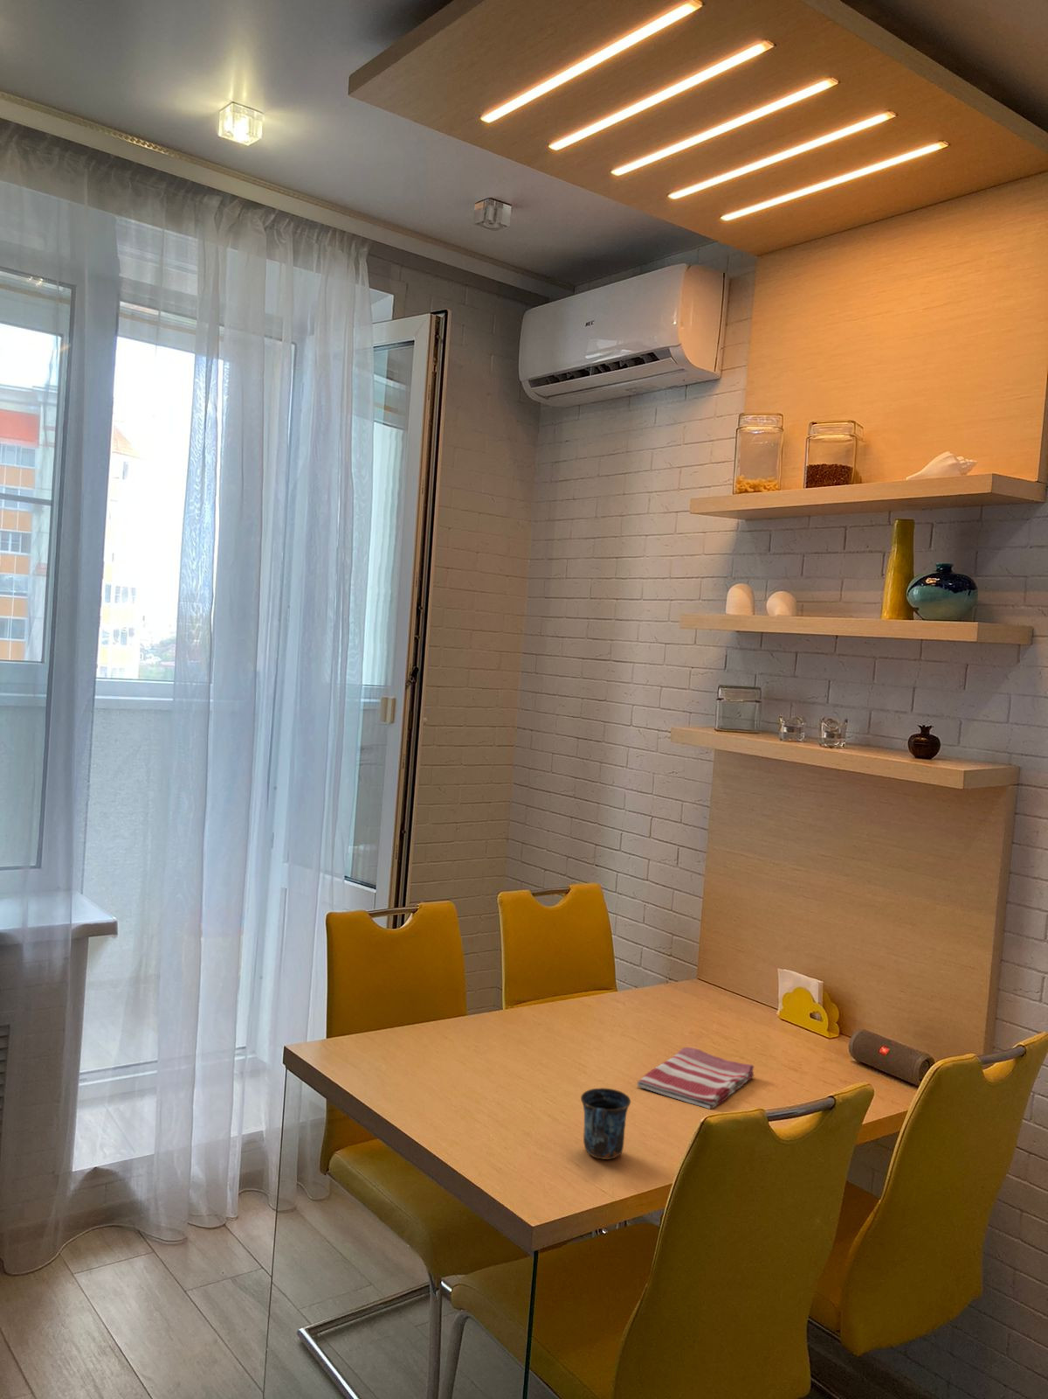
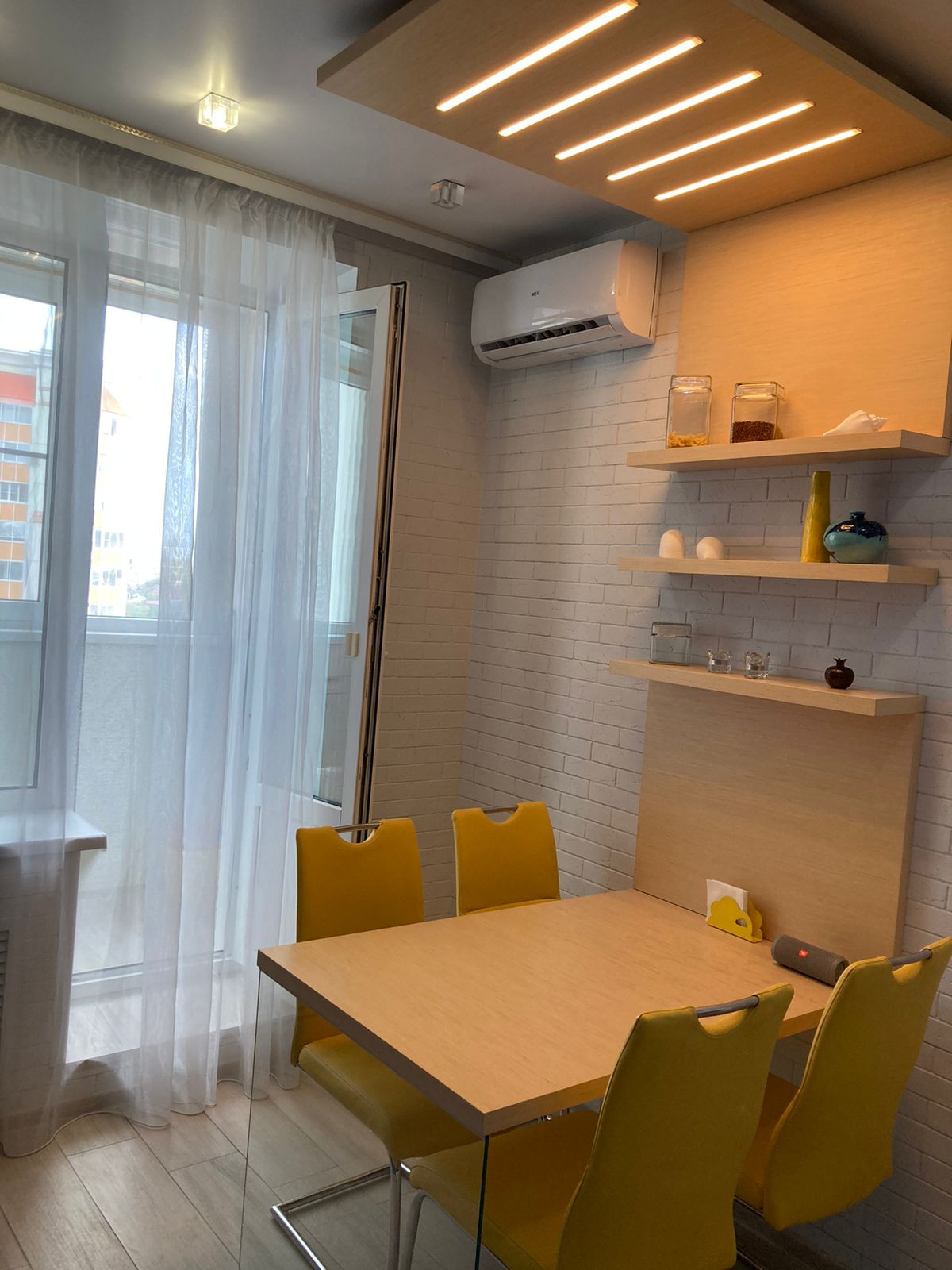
- dish towel (697, 1075)
- mug (598, 1127)
